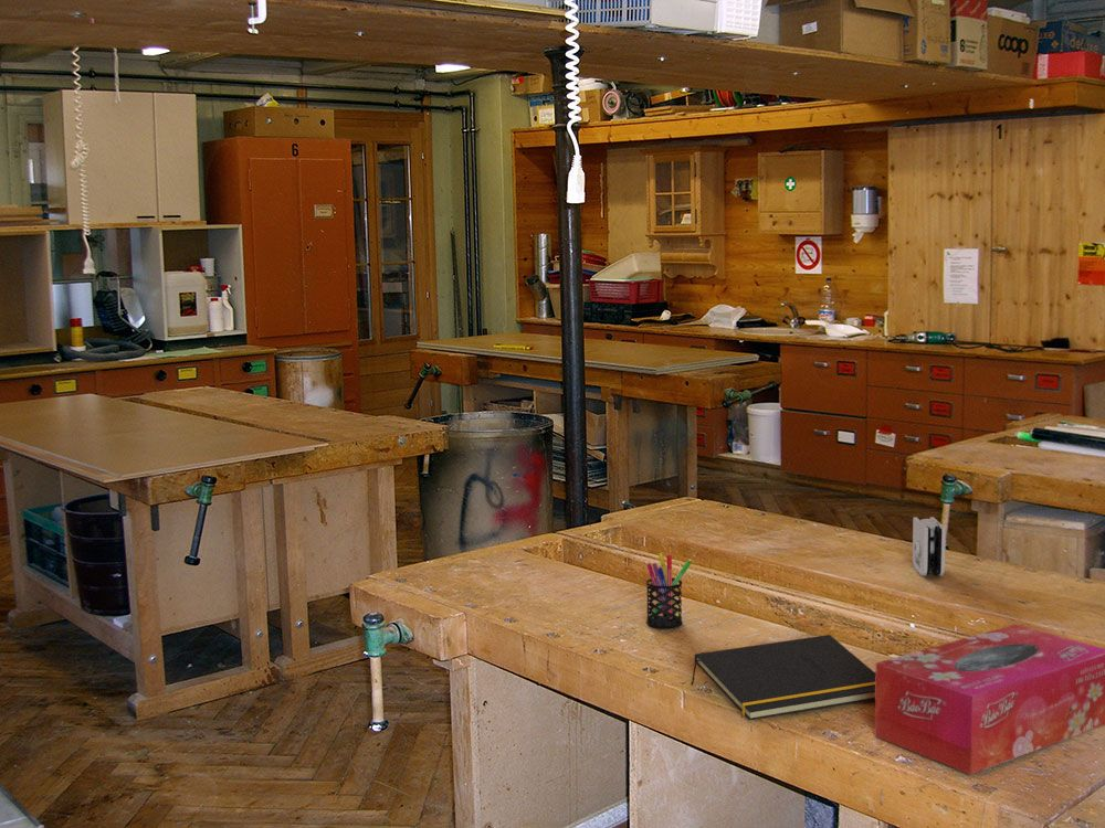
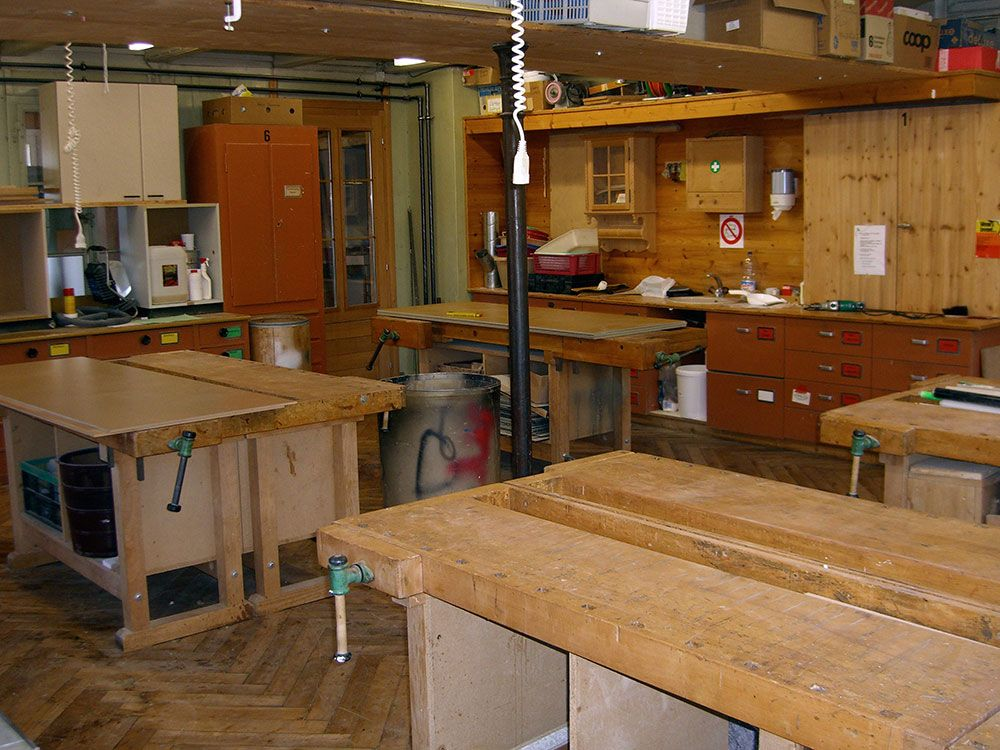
- pen holder (669, 587)
- clamp (926, 545)
- tissue box (994, 693)
- notepad (791, 675)
